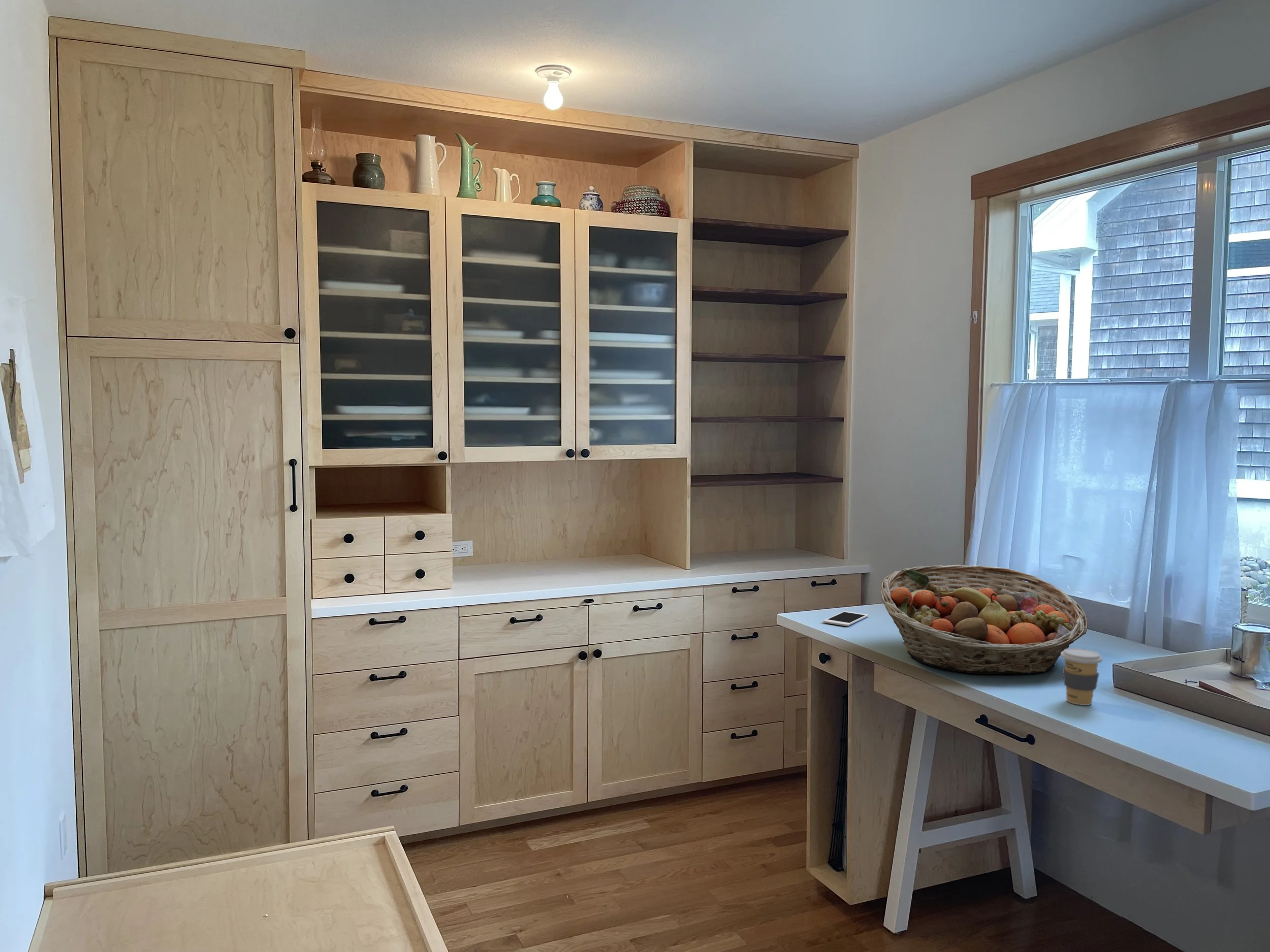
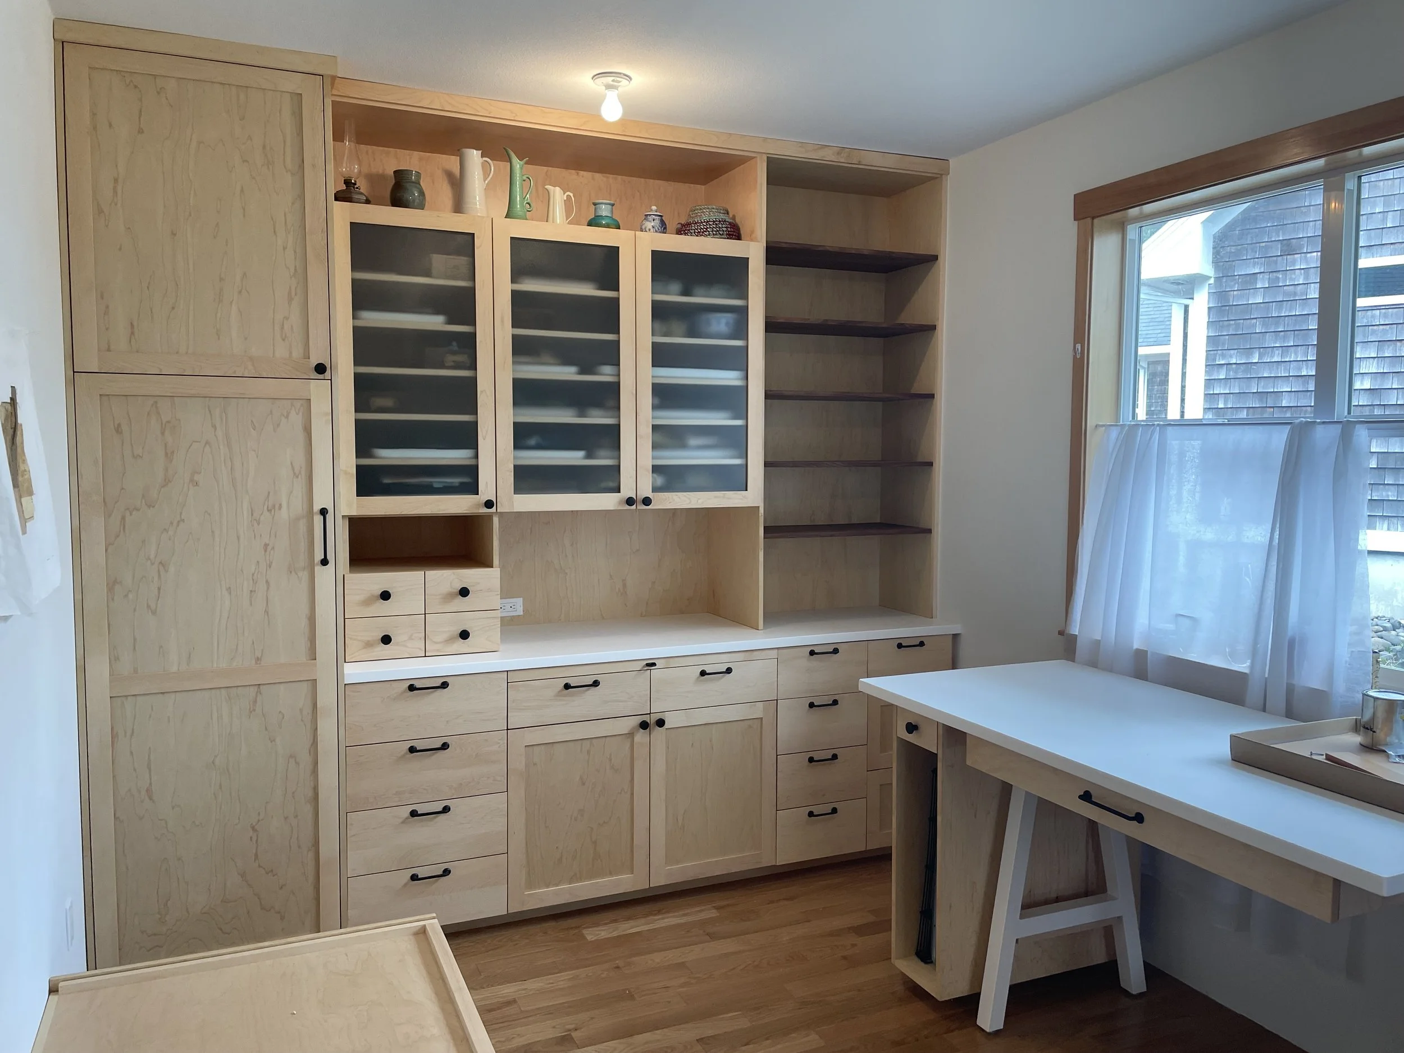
- coffee cup (1080, 677)
- fruit basket (979, 617)
- cell phone (846, 618)
